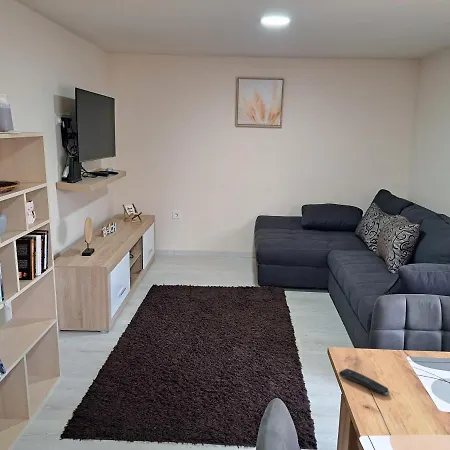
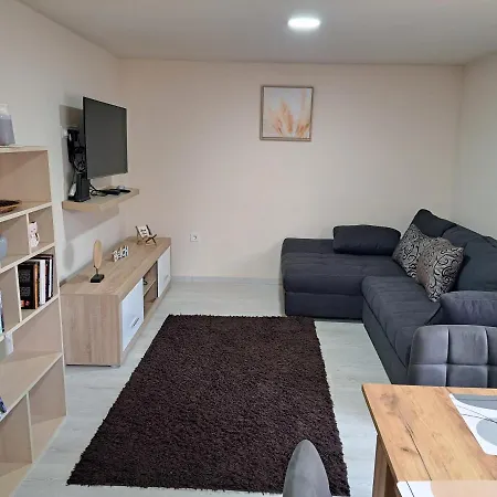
- remote control (364, 381)
